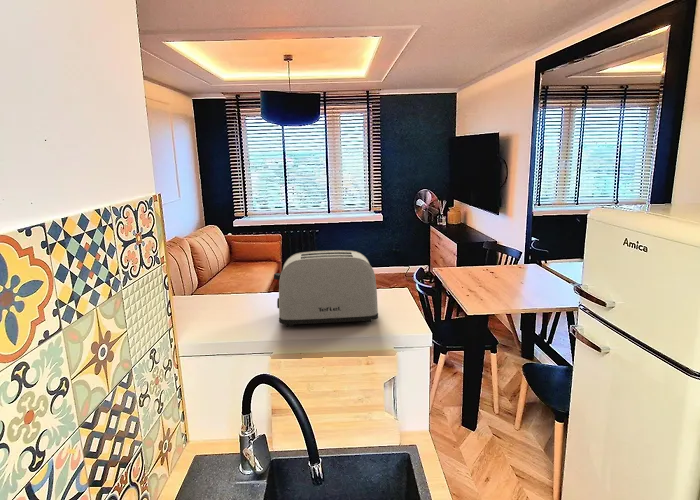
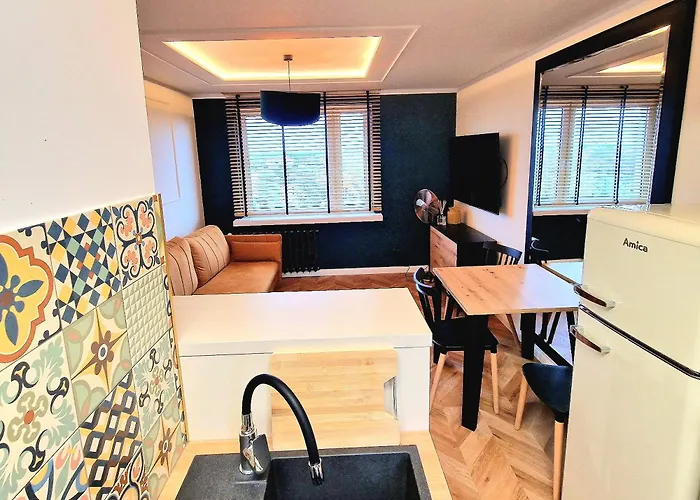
- toaster (325, 286)
